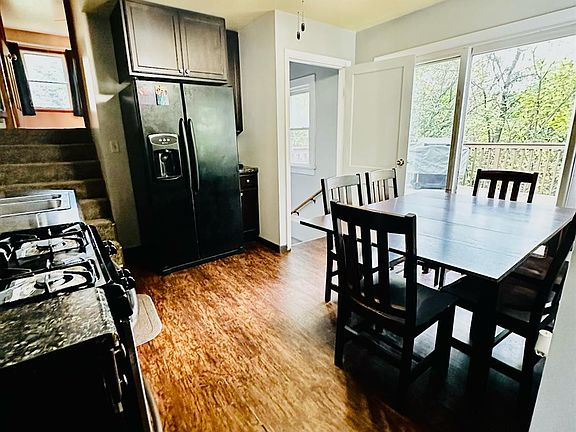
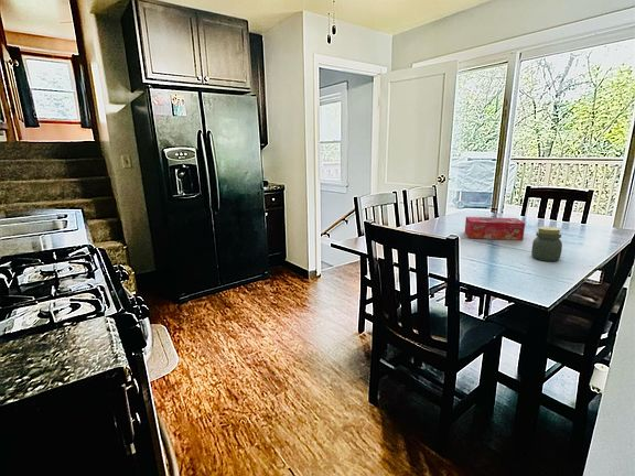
+ jar (547, 242)
+ tissue box (493, 227)
